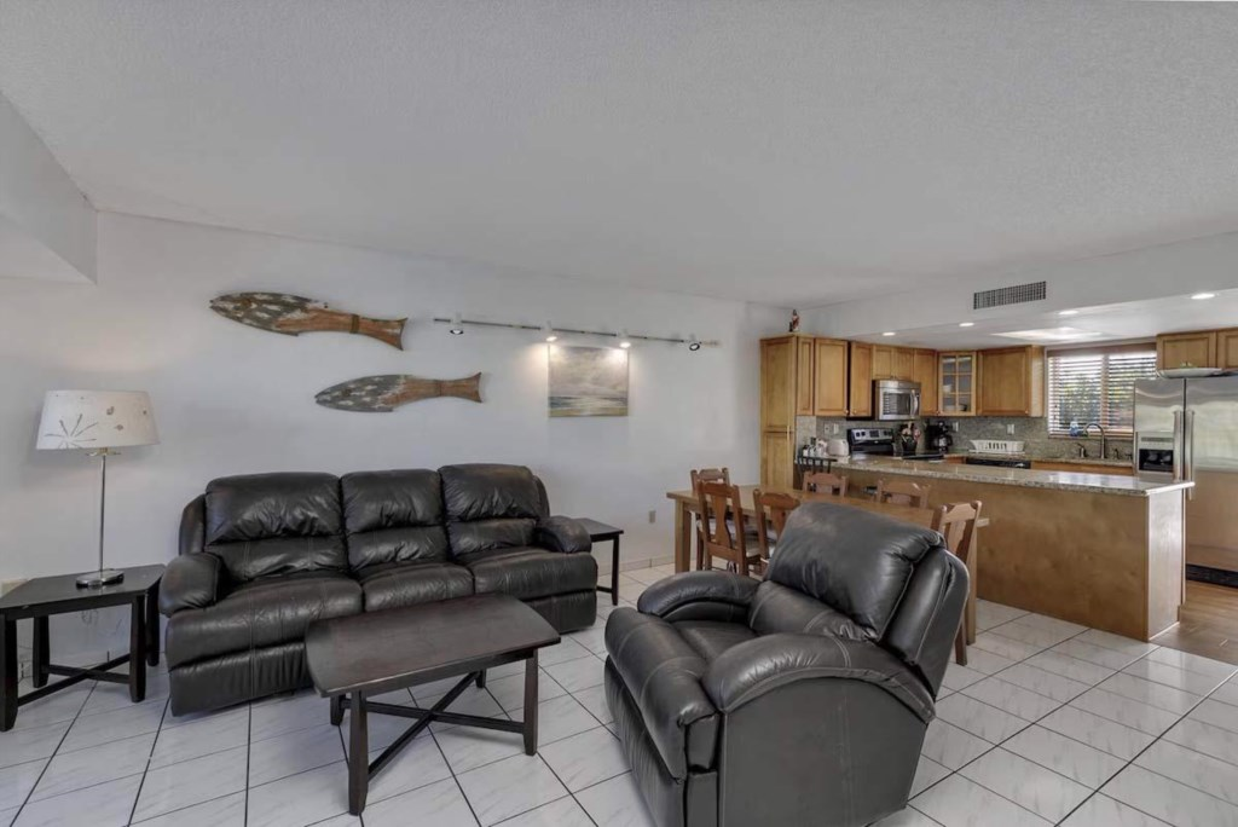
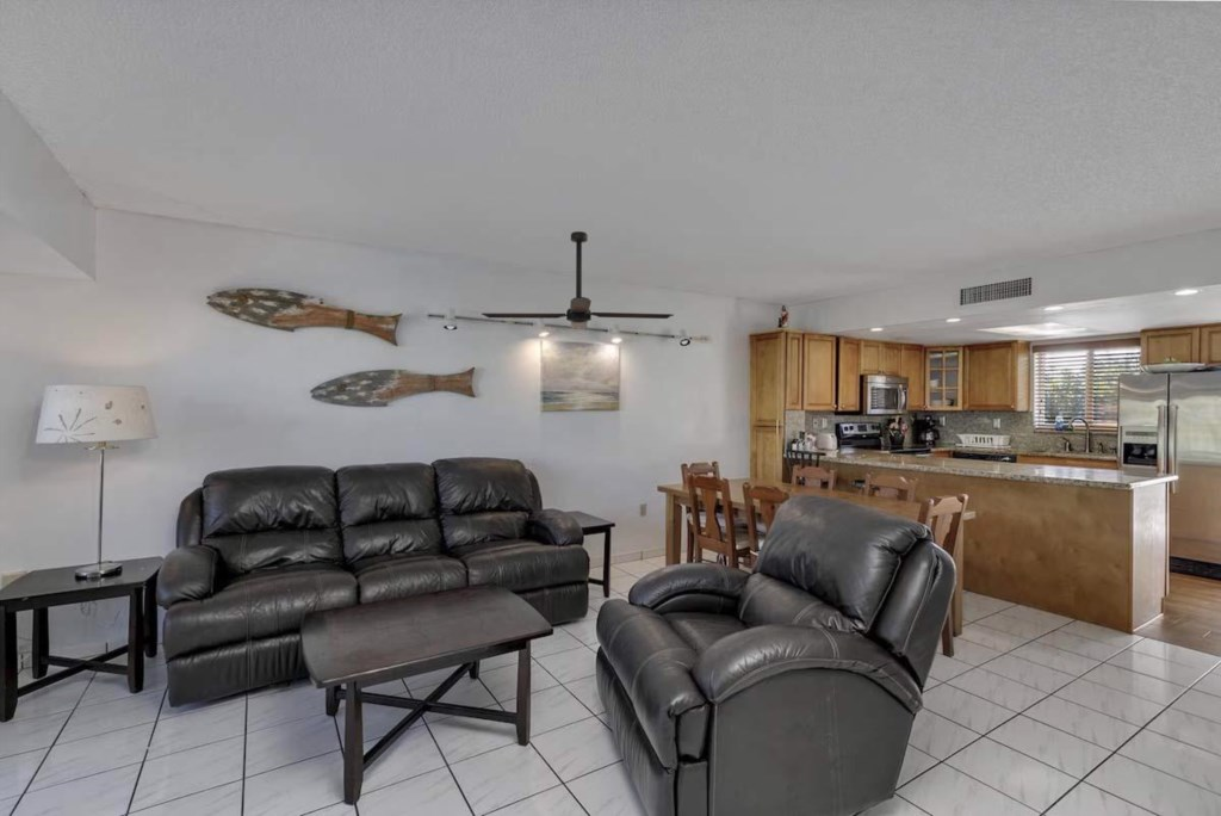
+ ceiling fan (578, 278)
